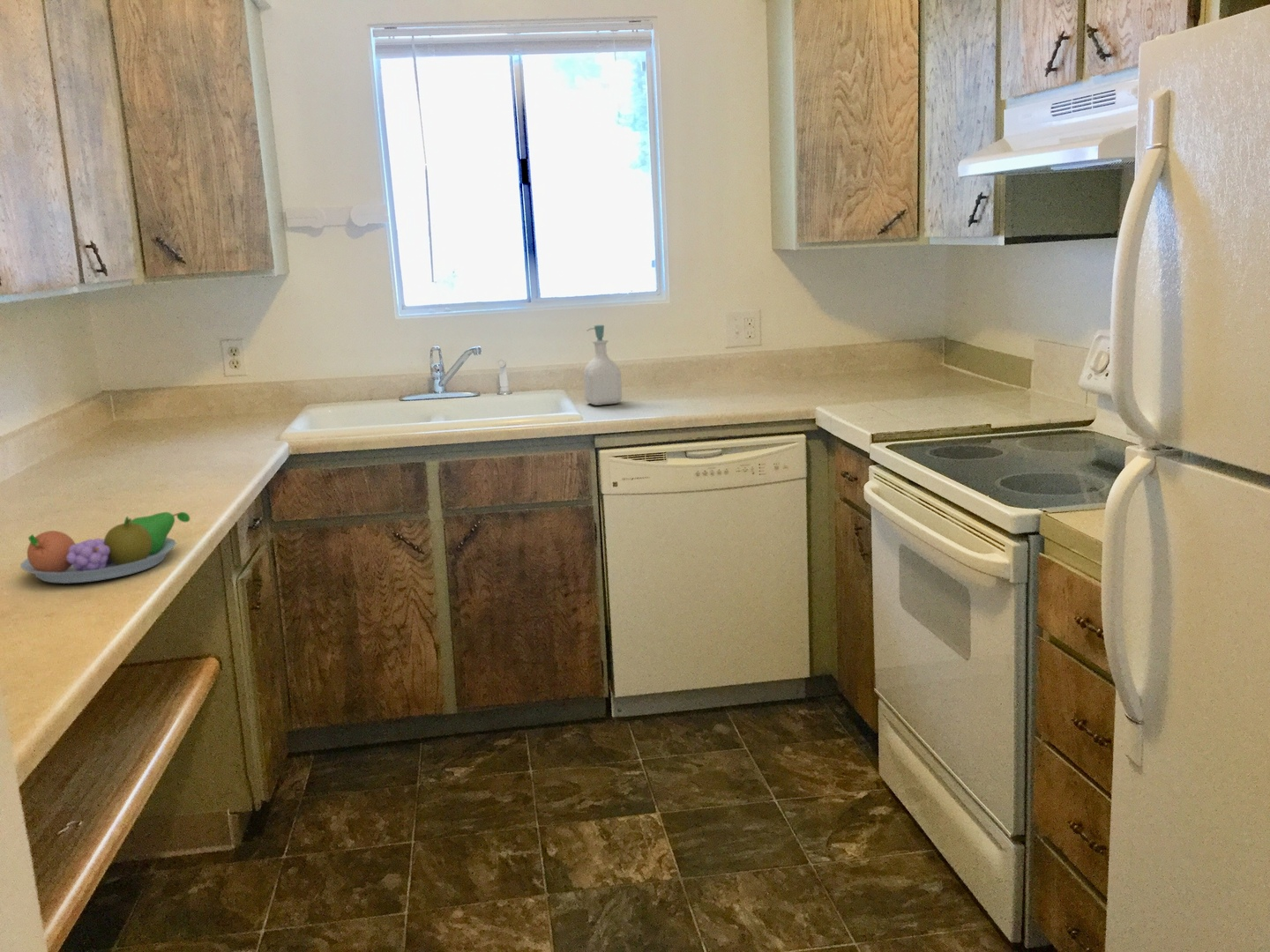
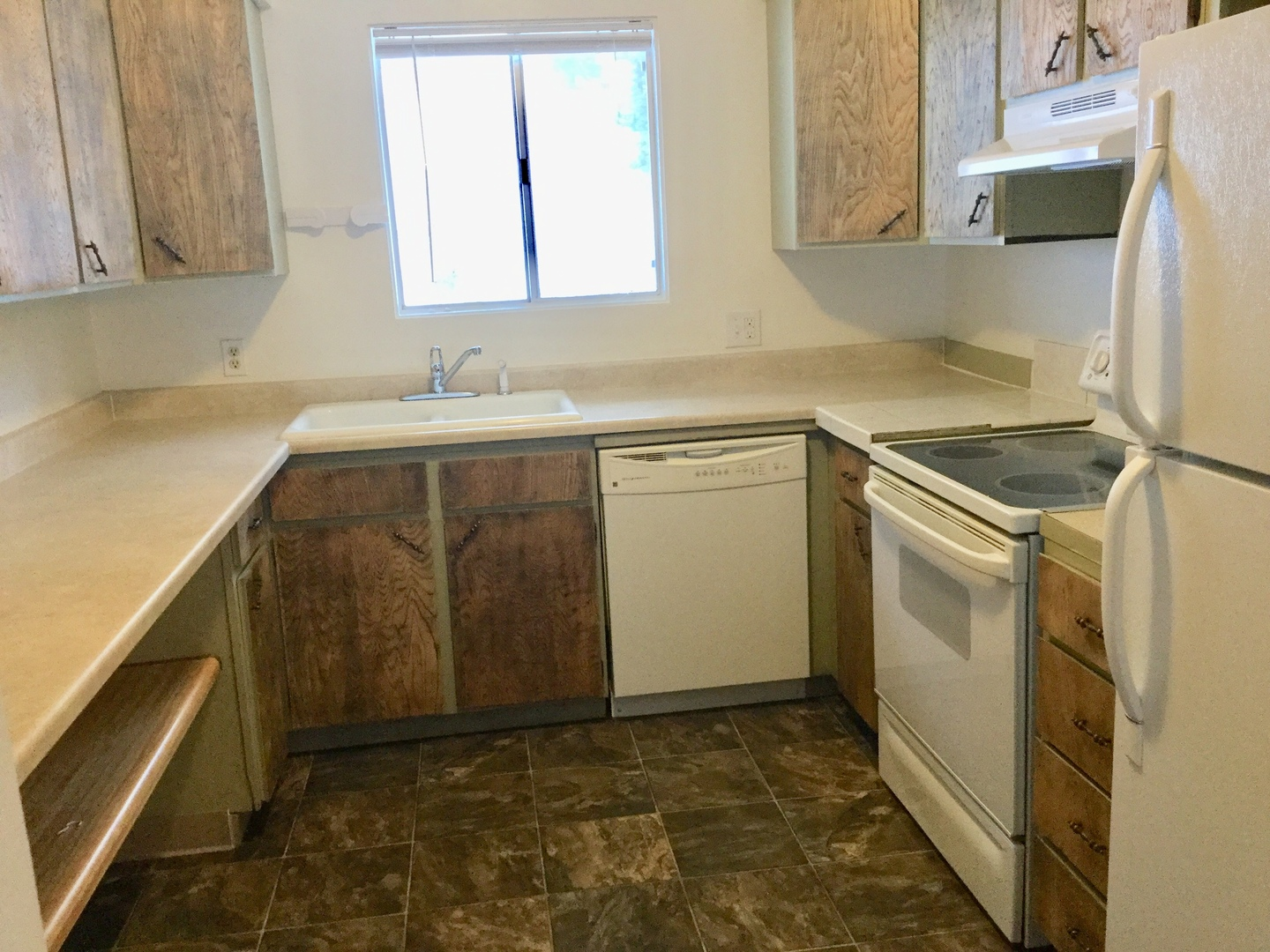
- fruit bowl (104, 539)
- soap bottle (601, 364)
